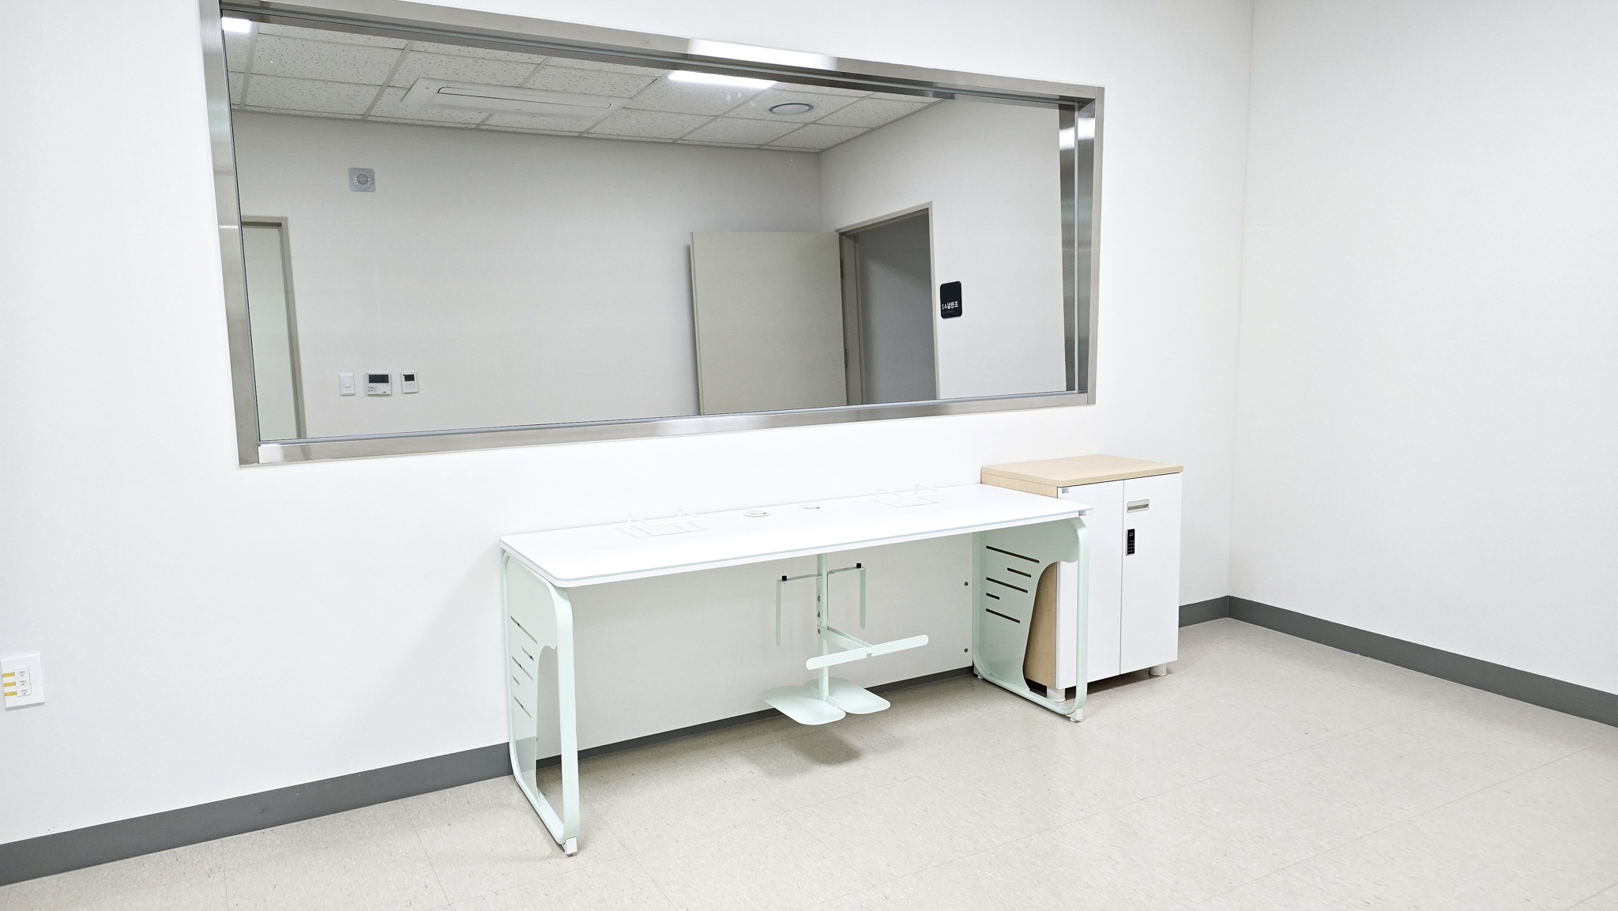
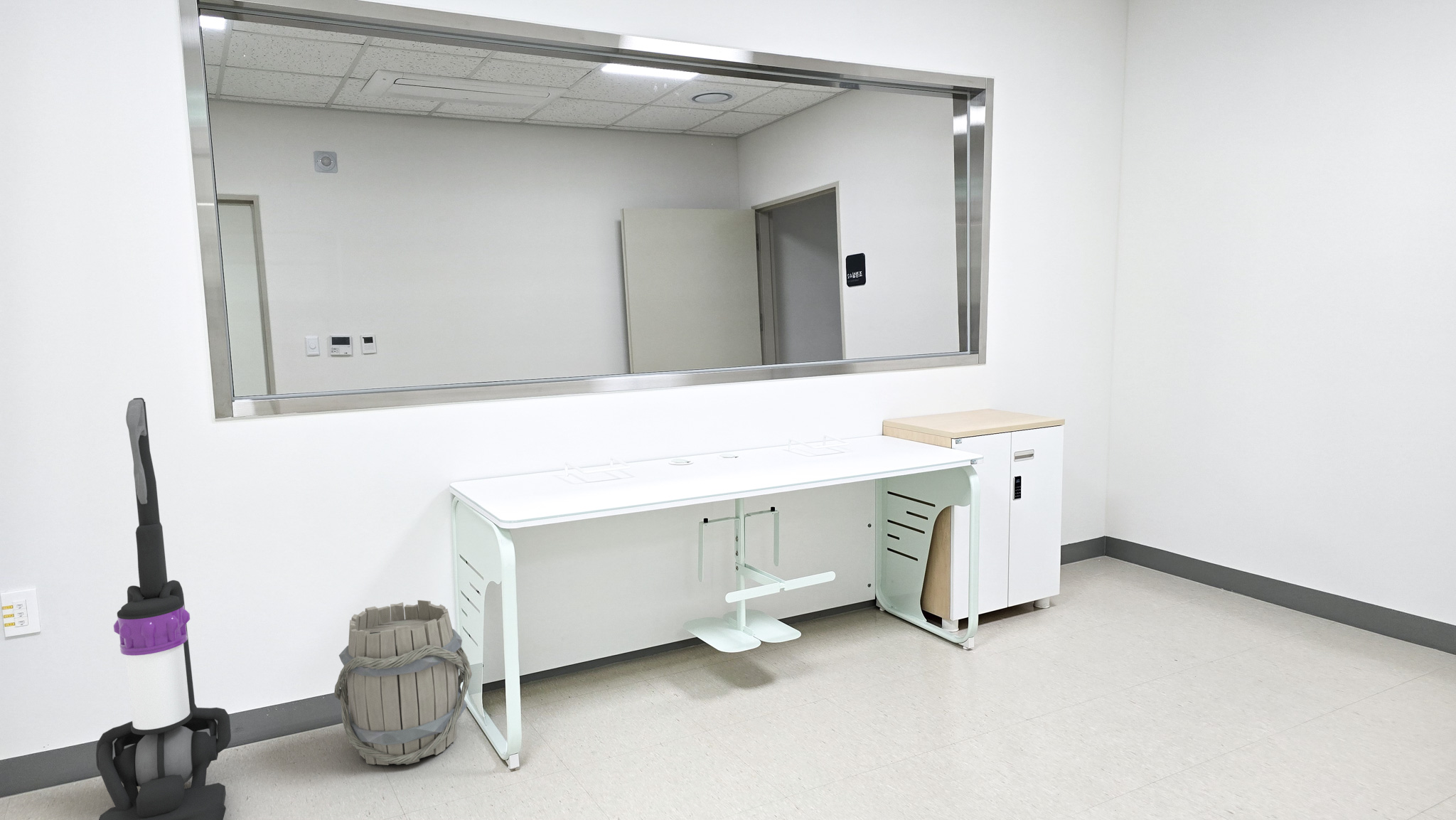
+ bucket (405, 678)
+ vacuum cleaner (148, 608)
